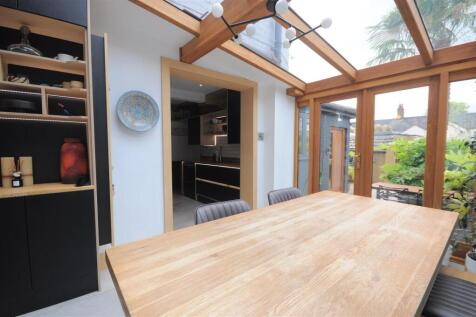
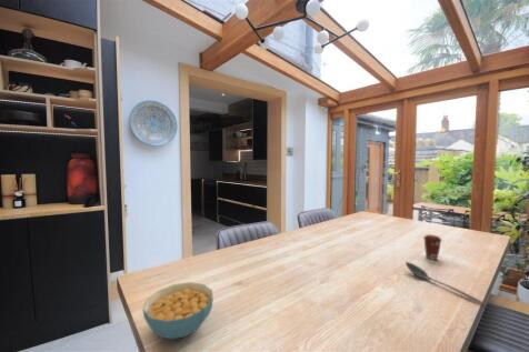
+ coffee cup (431, 247)
+ cereal bowl (180, 314)
+ stirrer (438, 281)
